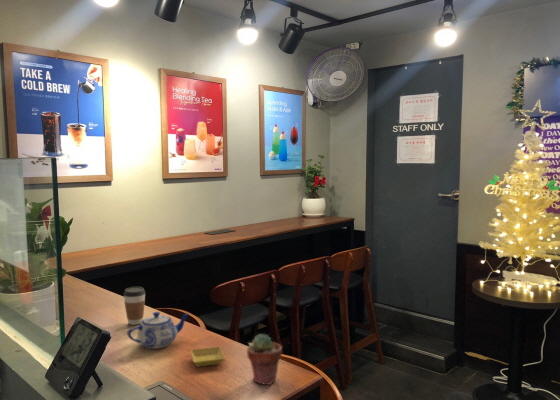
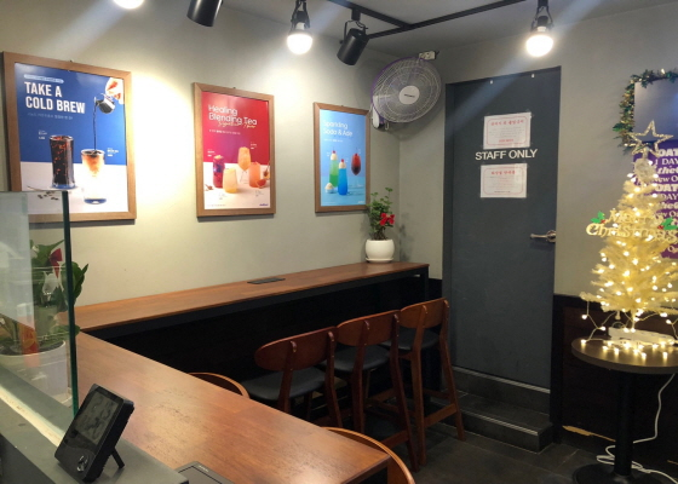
- saucer (207, 357)
- coffee cup (134, 305)
- potted succulent (264, 356)
- teapot (160, 327)
